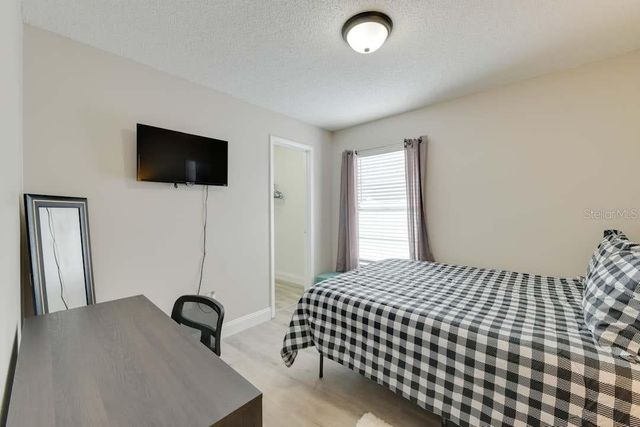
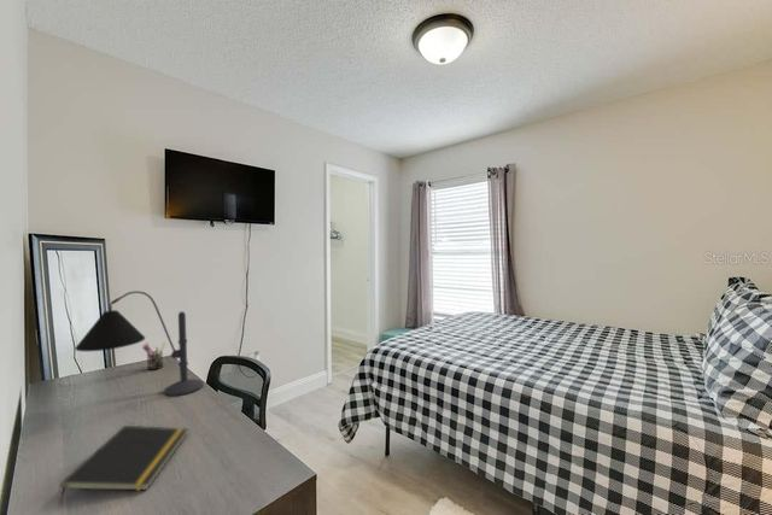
+ desk lamp (144, 339)
+ pen holder (154, 355)
+ notepad (134, 453)
